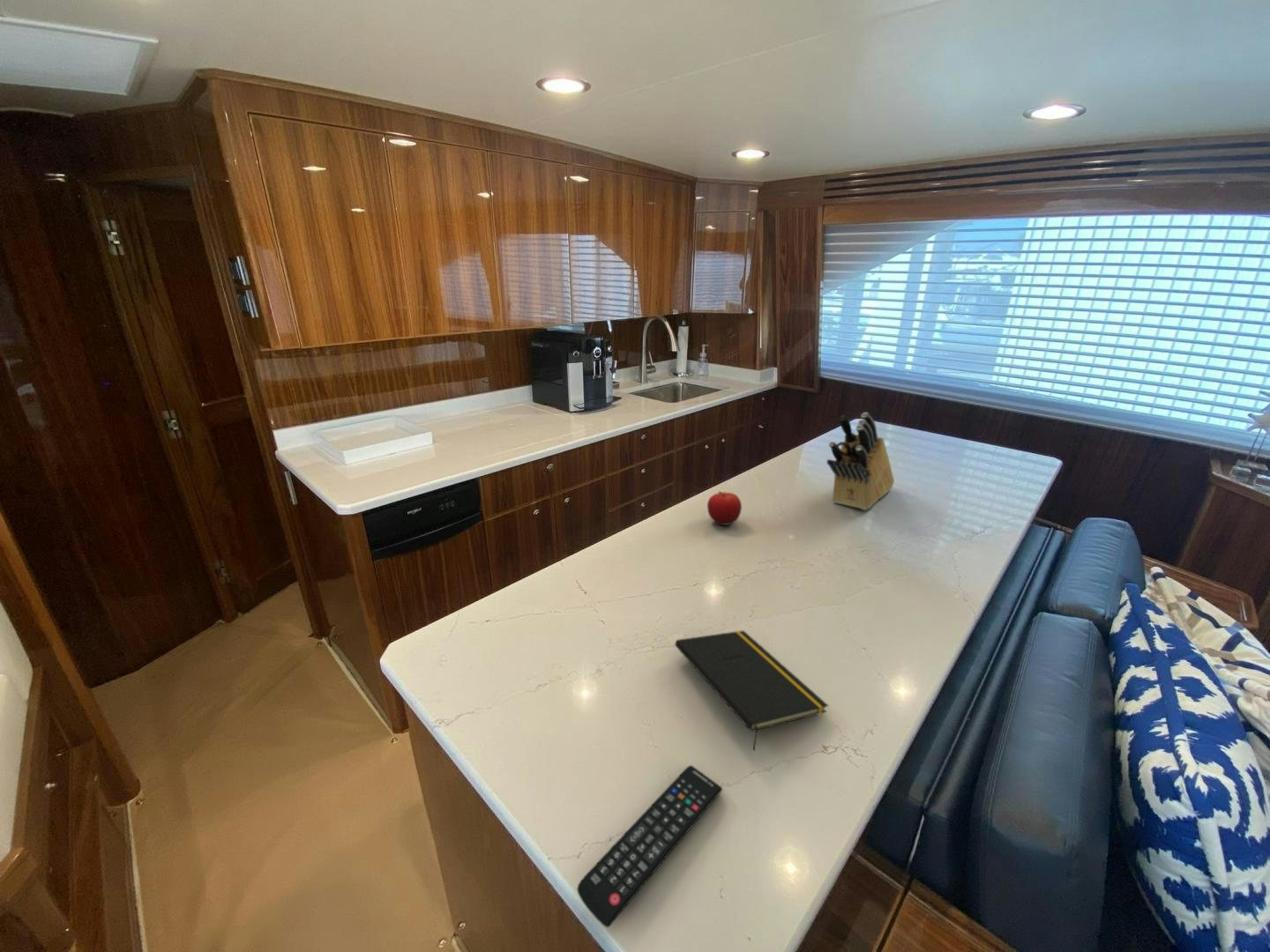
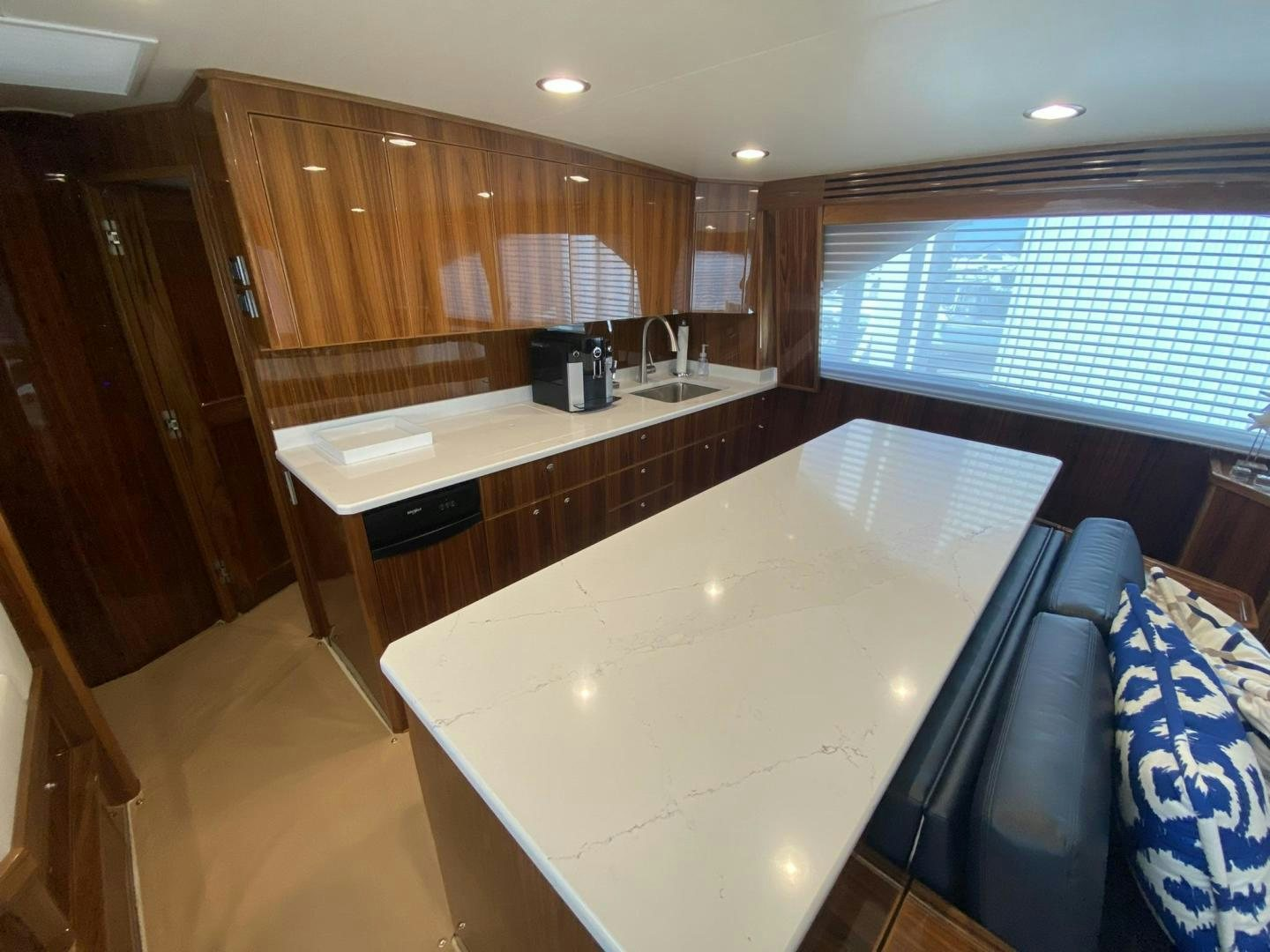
- knife block (863, 454)
- fruit (724, 507)
- notepad (746, 673)
- remote control (656, 836)
